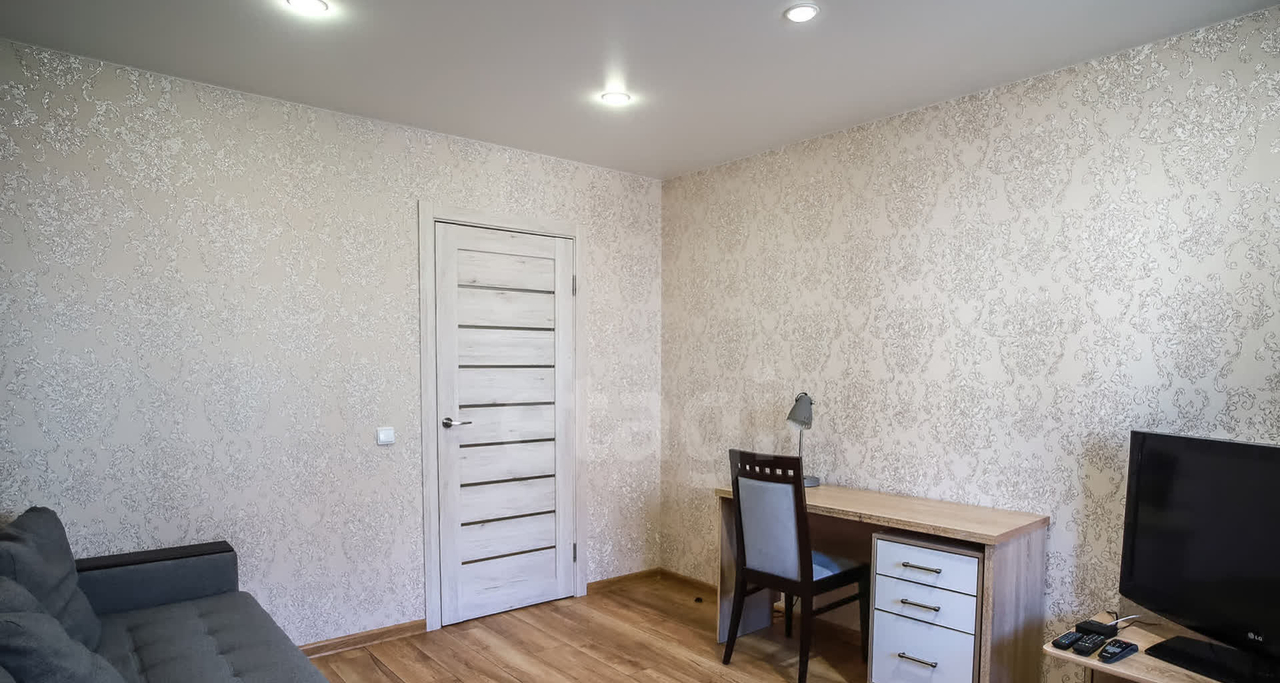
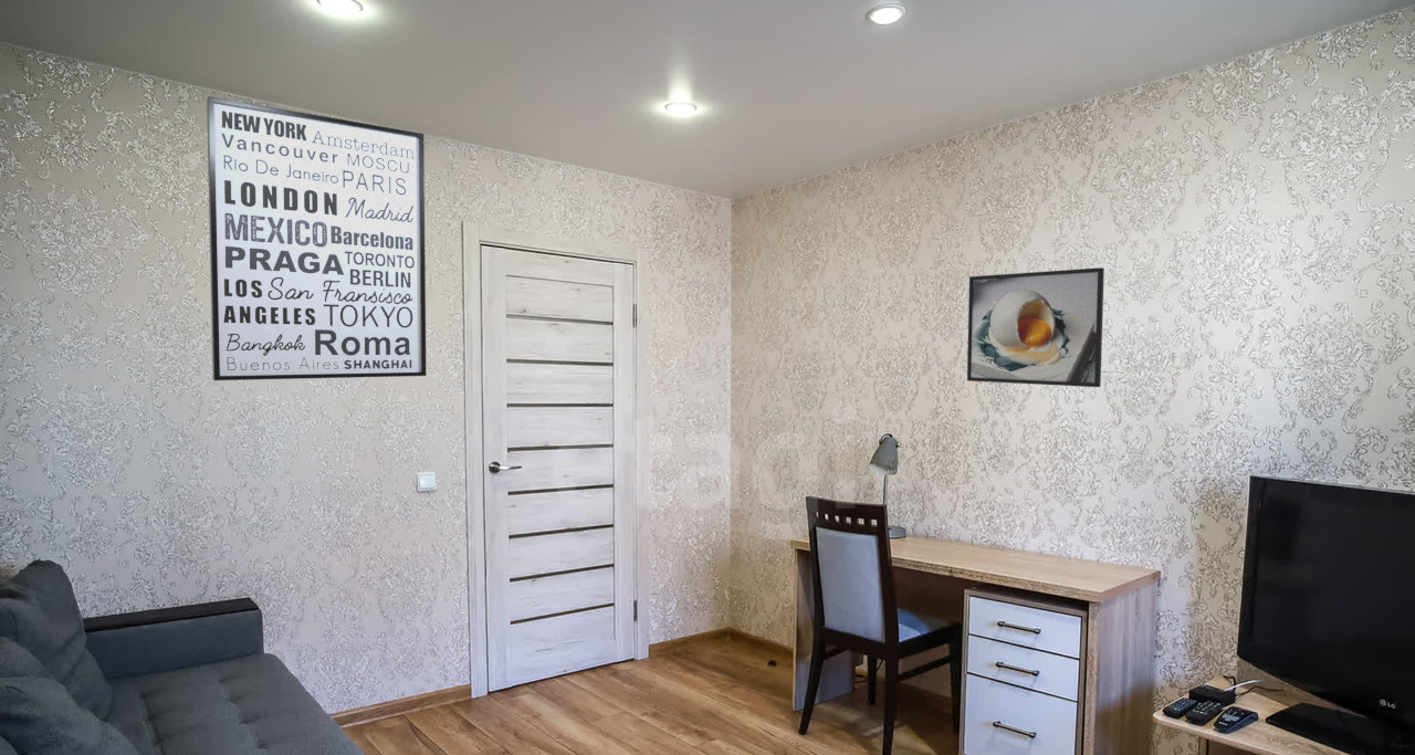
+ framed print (1030, 328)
+ wall art (325, 249)
